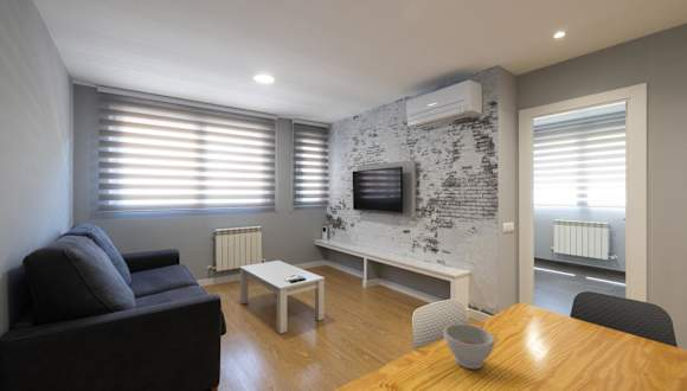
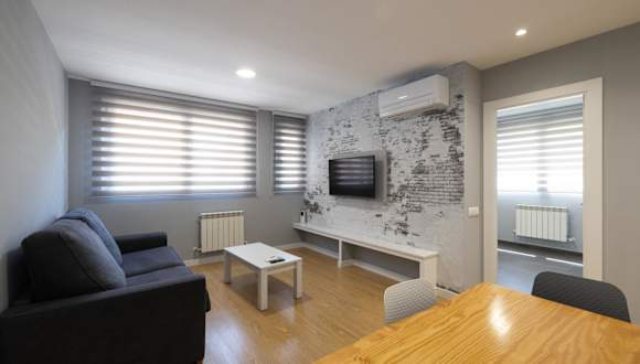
- bowl (468, 347)
